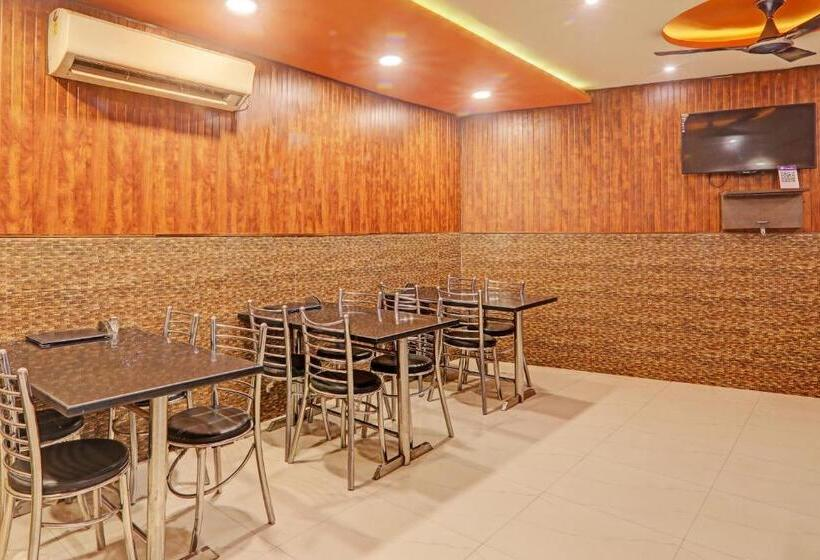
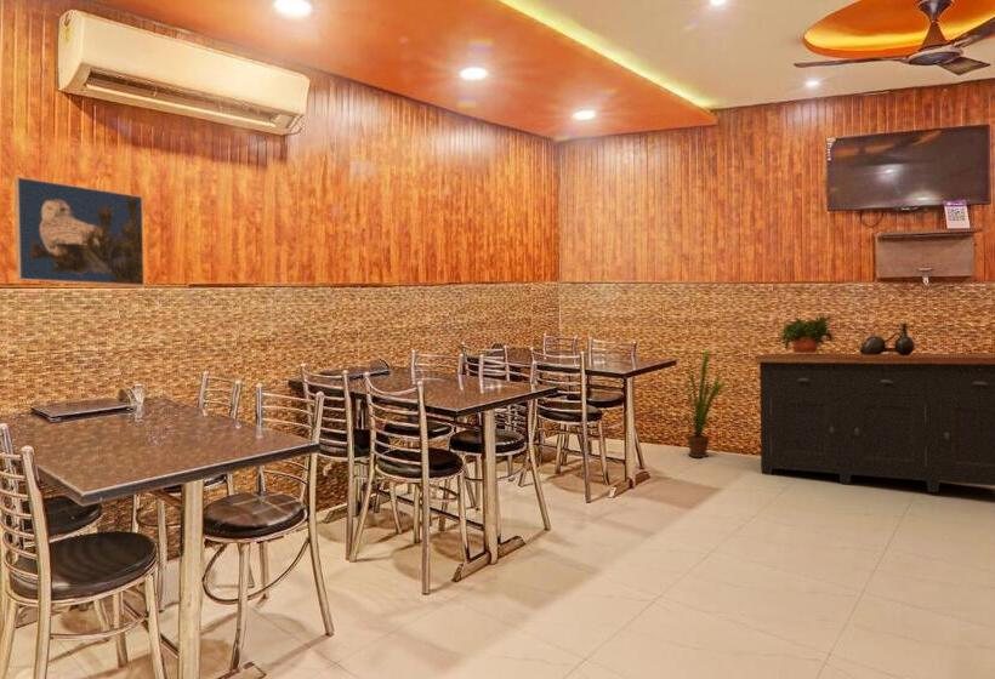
+ potted plant (804, 335)
+ decorative vase (886, 340)
+ house plant (696, 403)
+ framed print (84, 235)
+ sideboard (887, 417)
